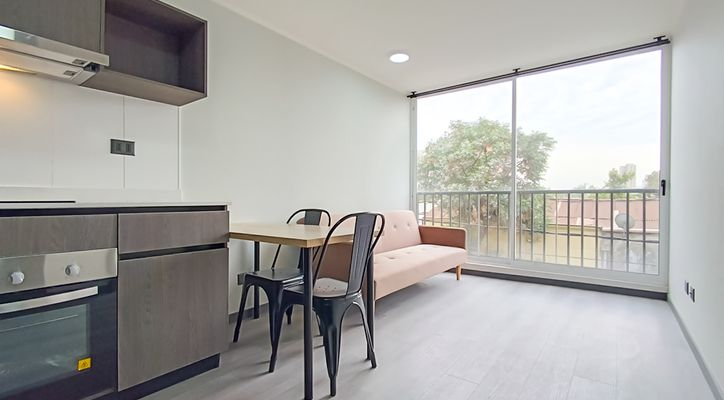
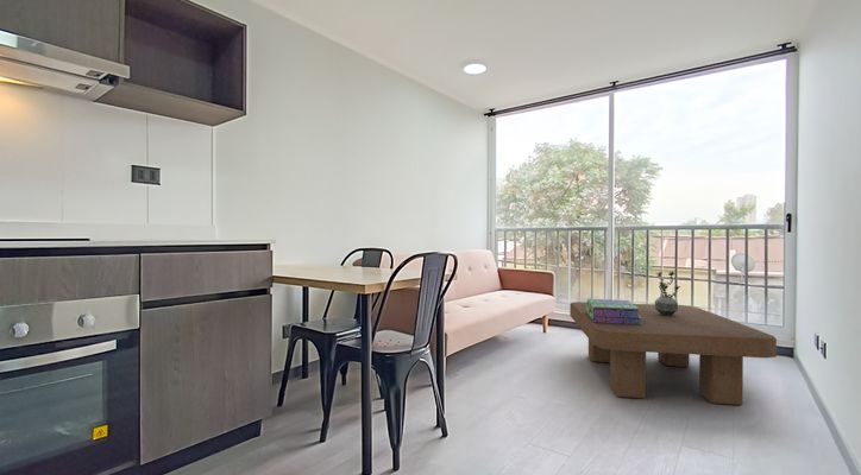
+ coffee table (652, 346)
+ stack of books (611, 310)
+ potted plant (666, 292)
